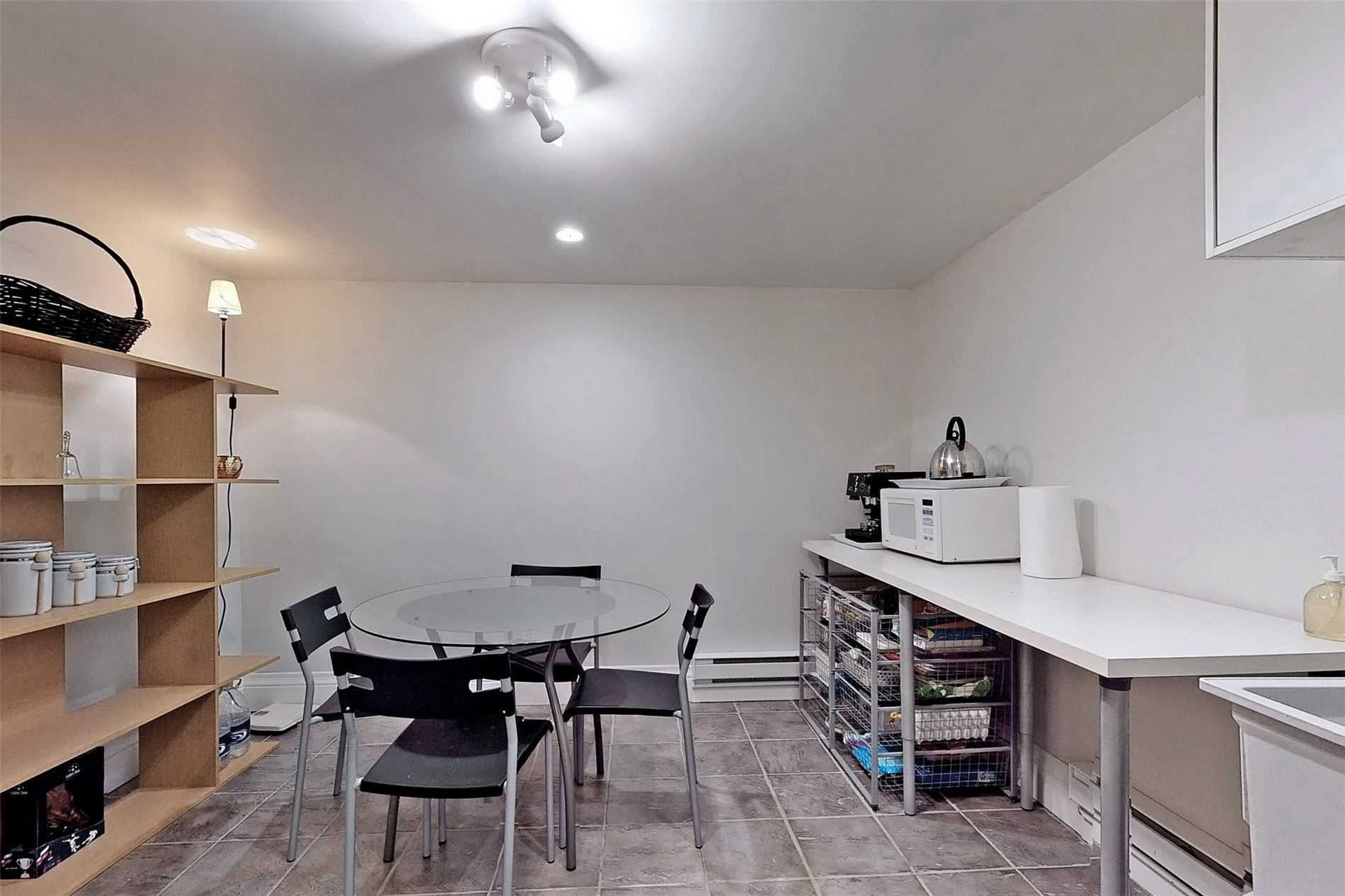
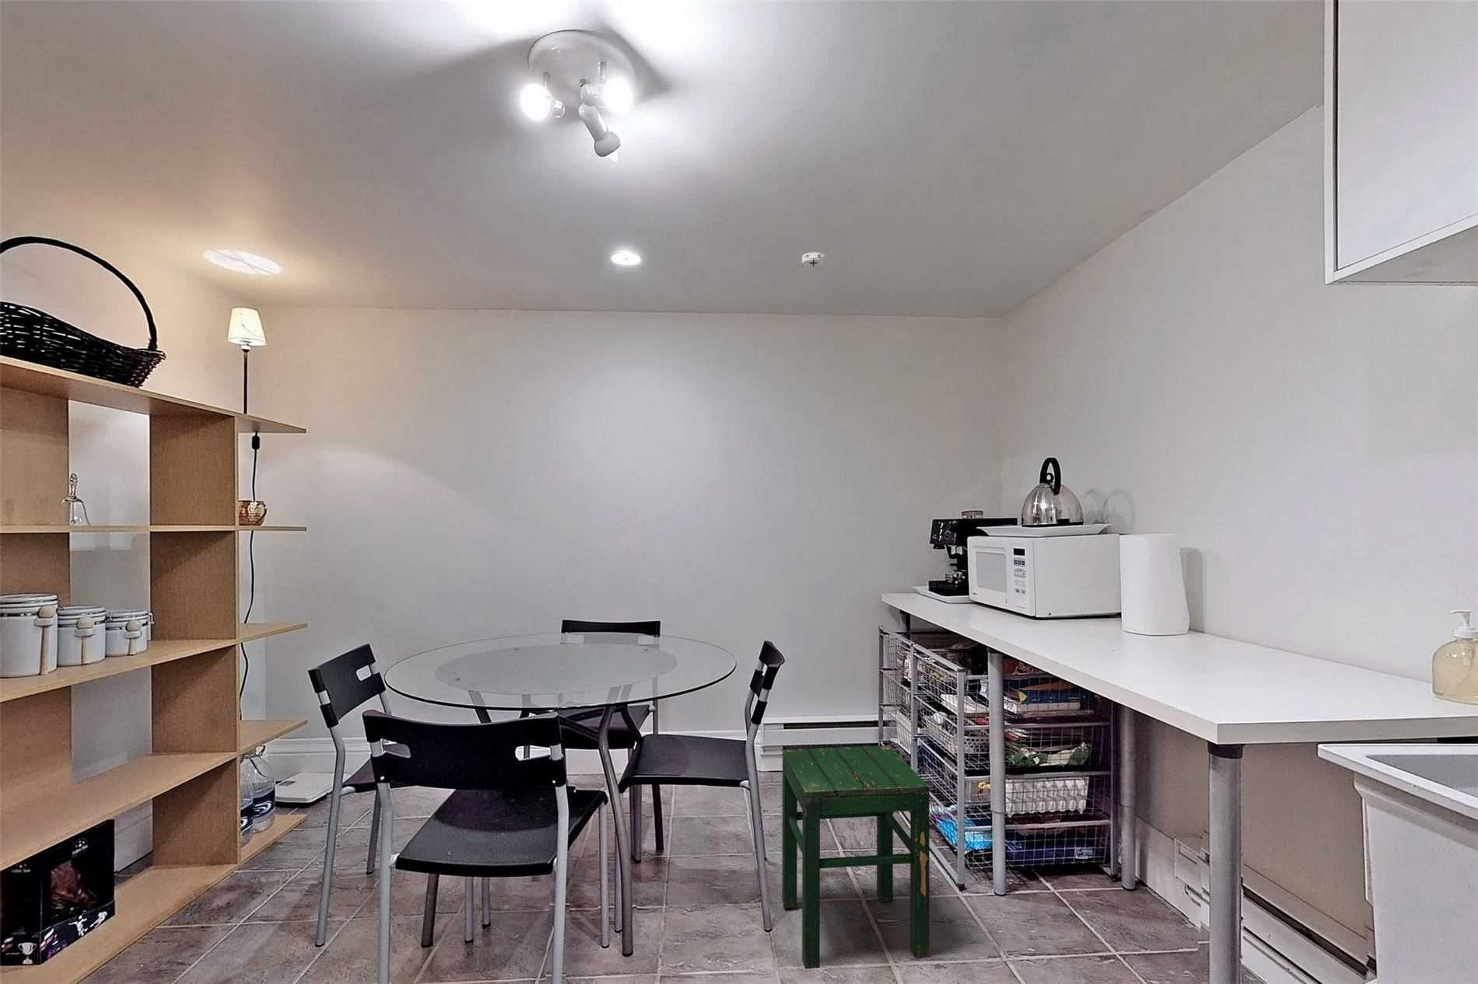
+ smoke detector (812, 259)
+ stool (851, 857)
